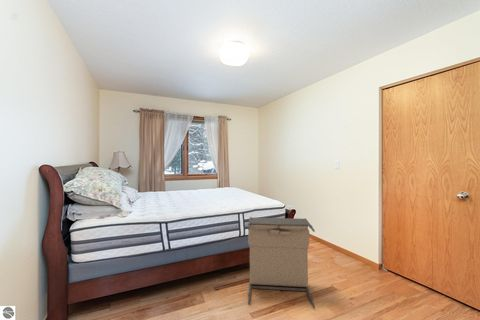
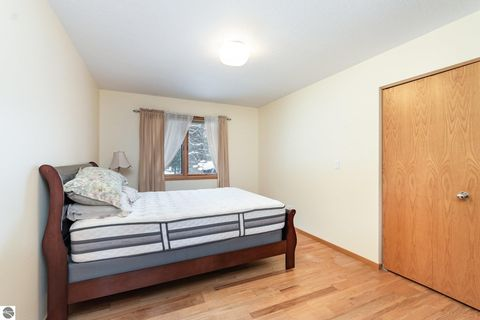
- laundry hamper (279, 258)
